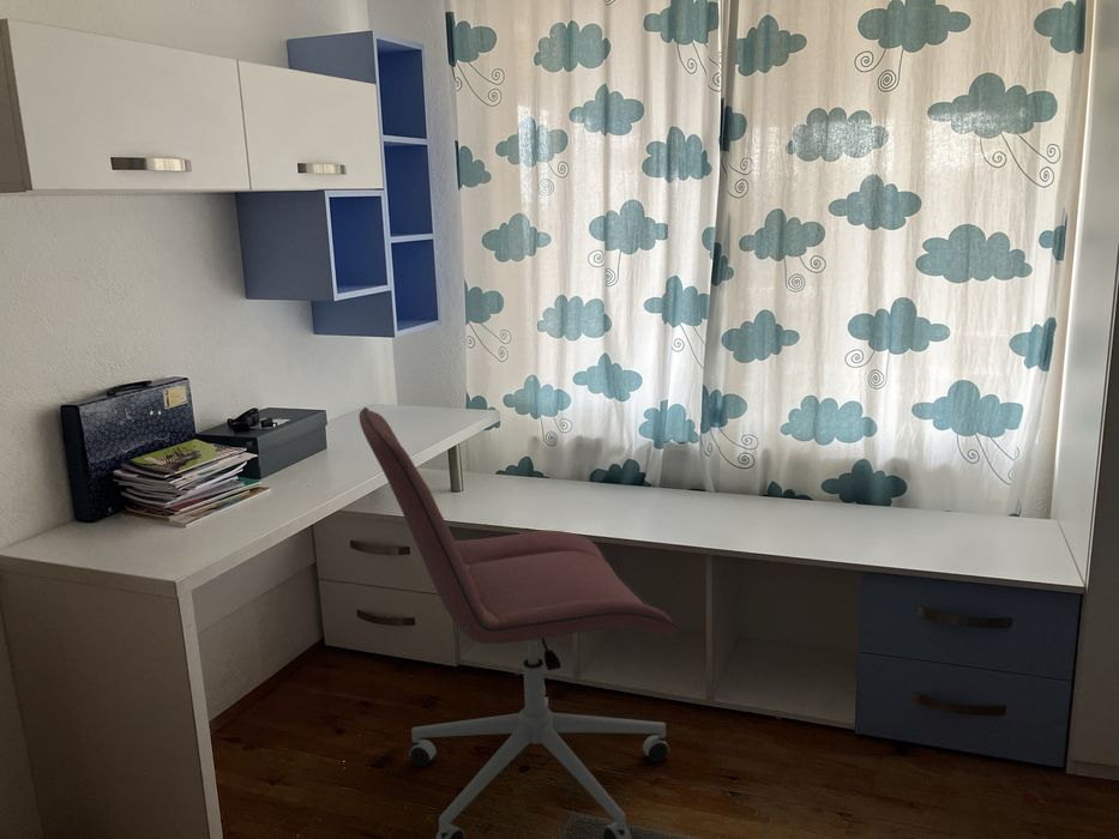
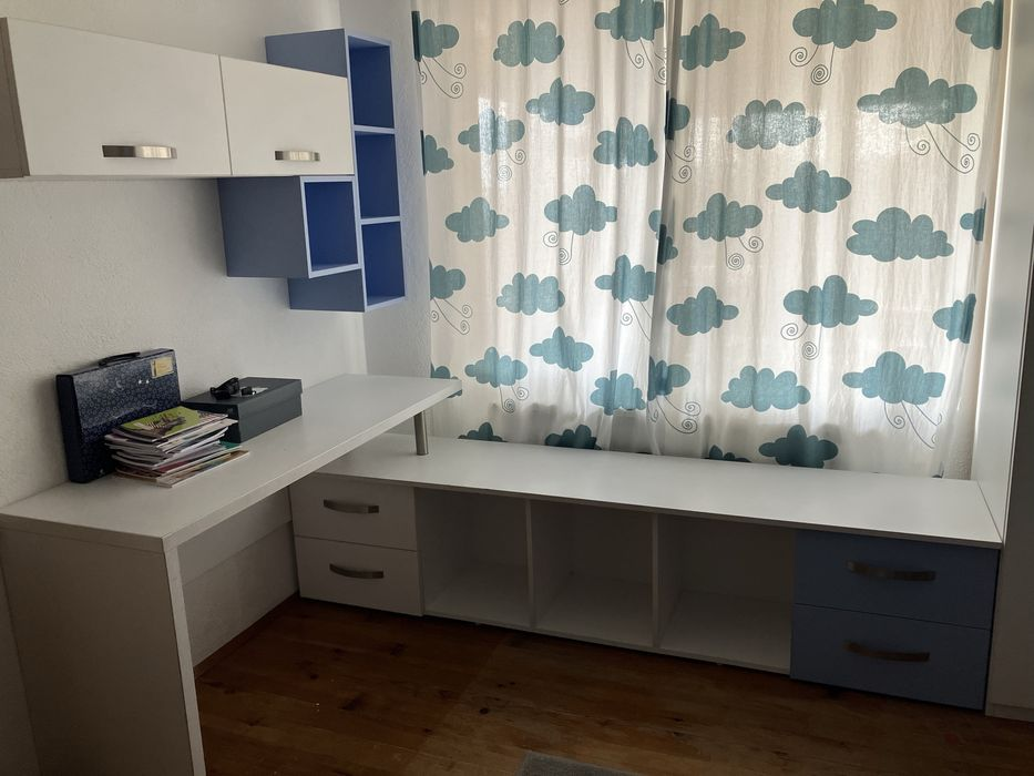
- office chair (527, 603)
